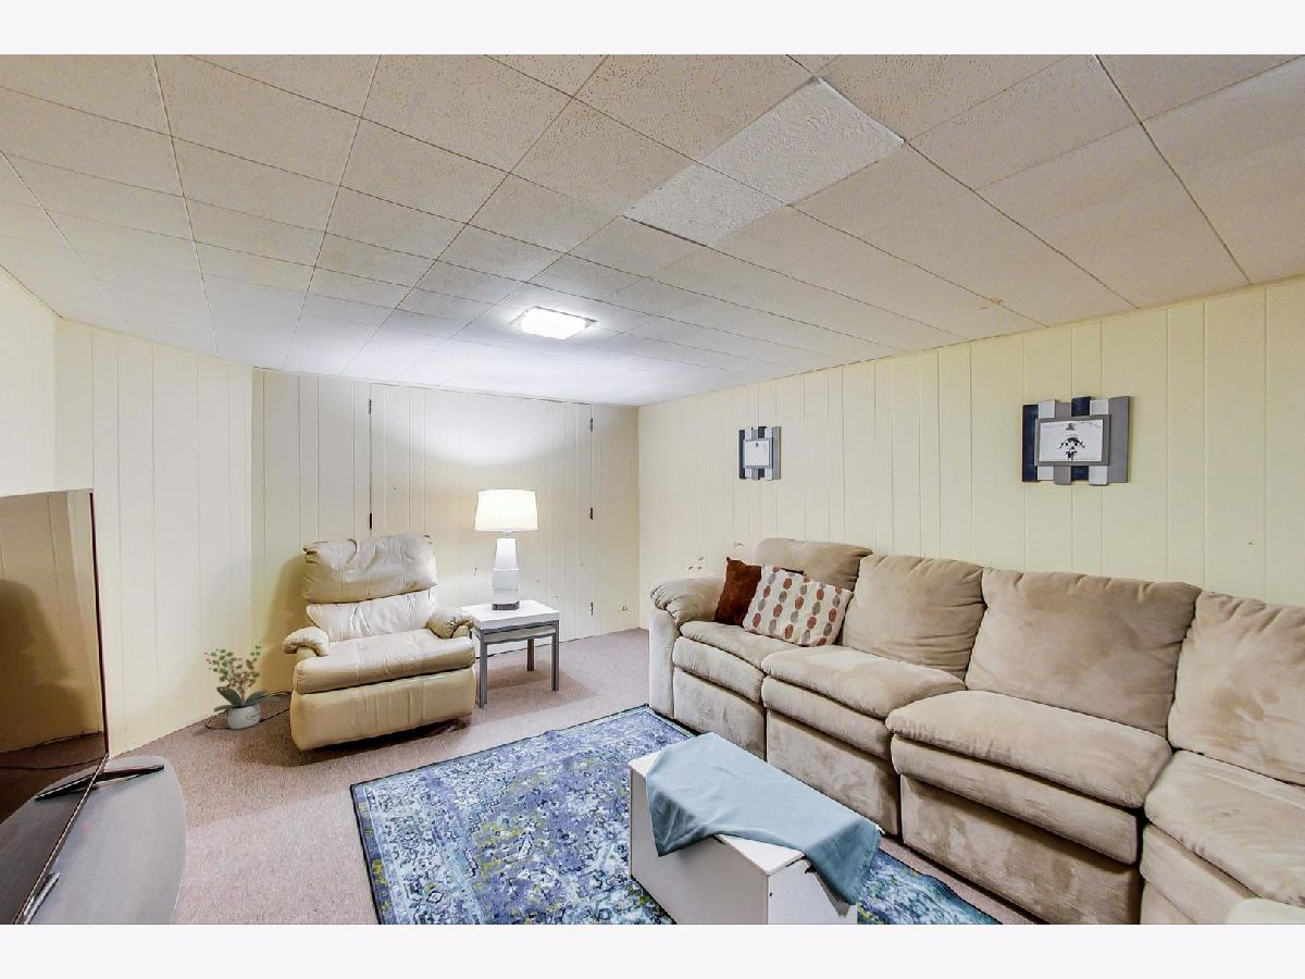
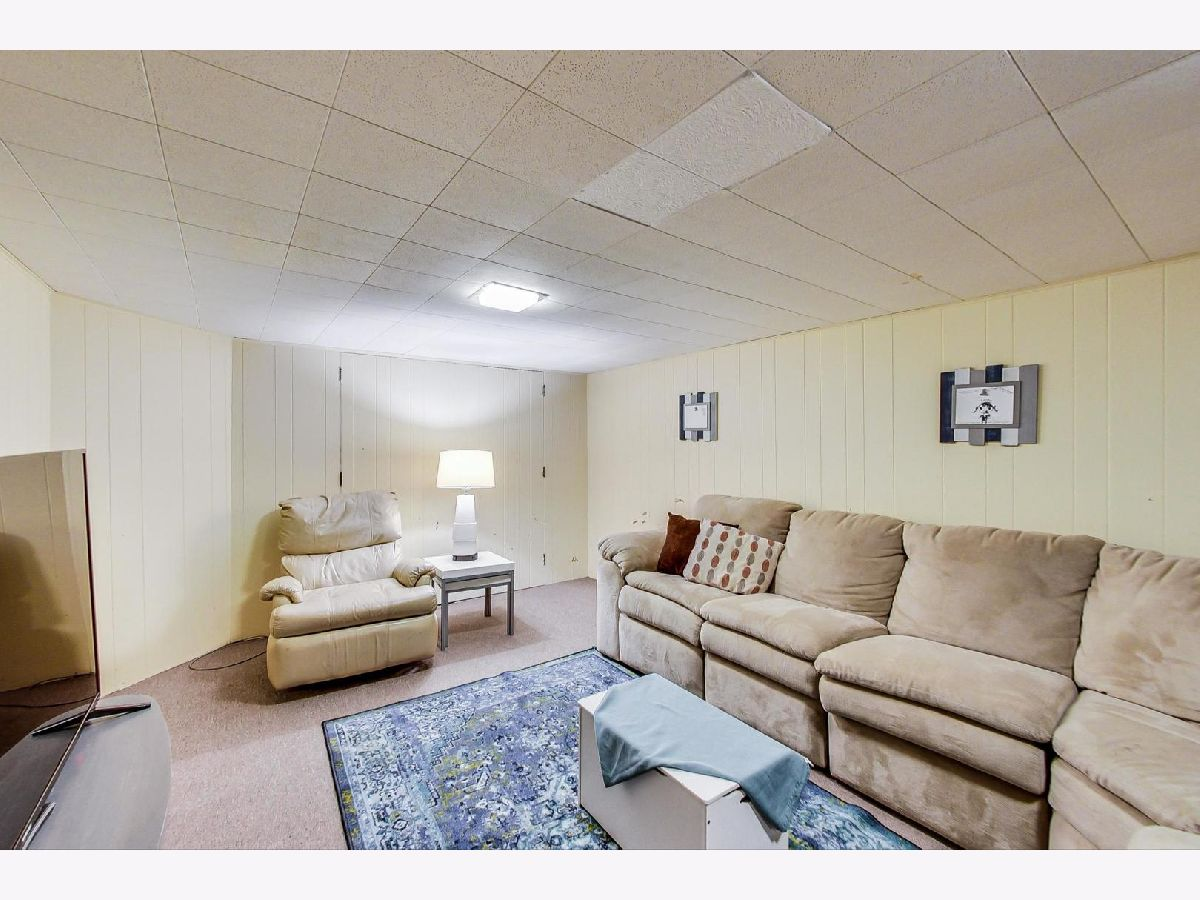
- potted plant (237, 686)
